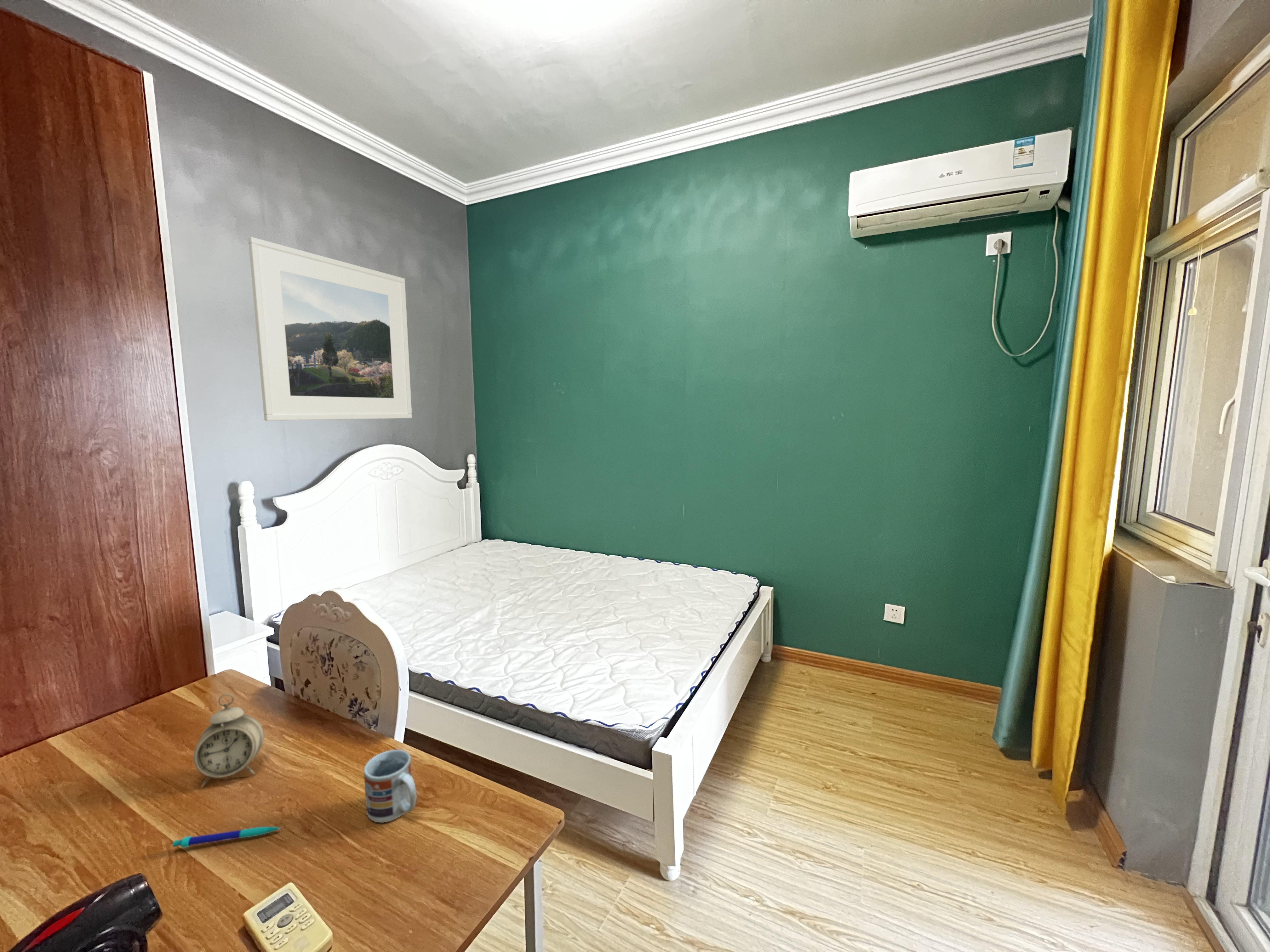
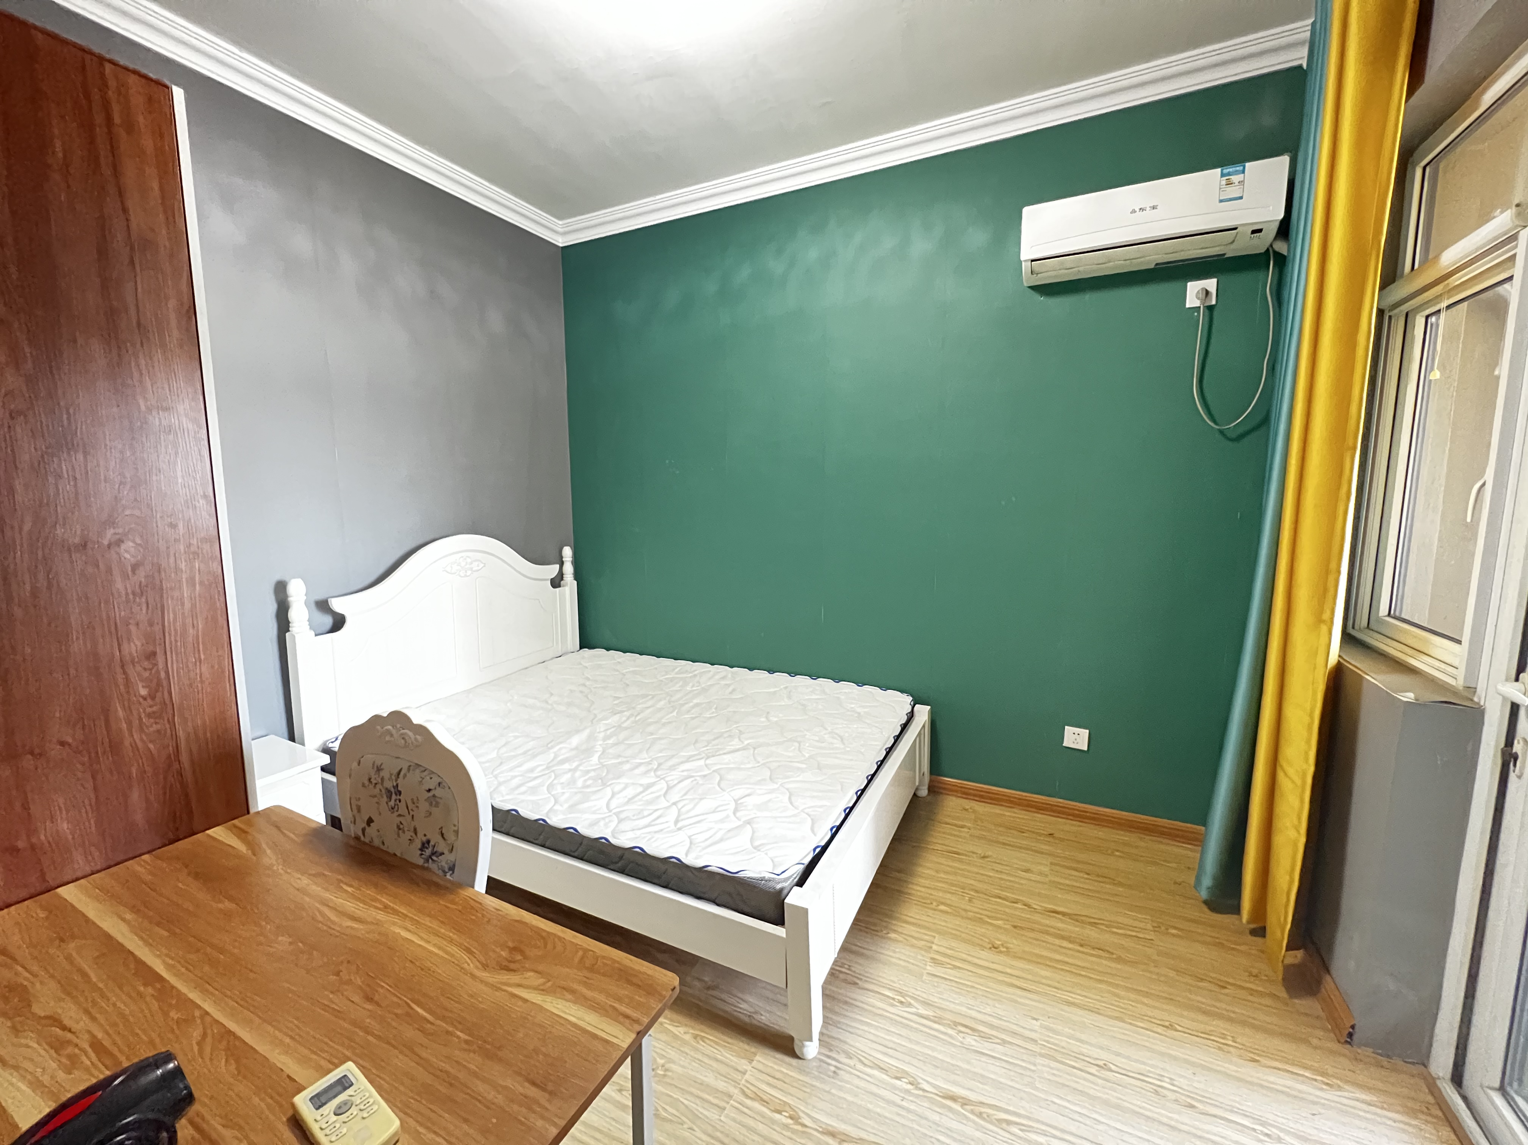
- cup (395, 787)
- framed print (342, 341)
- pen (229, 836)
- alarm clock (227, 736)
